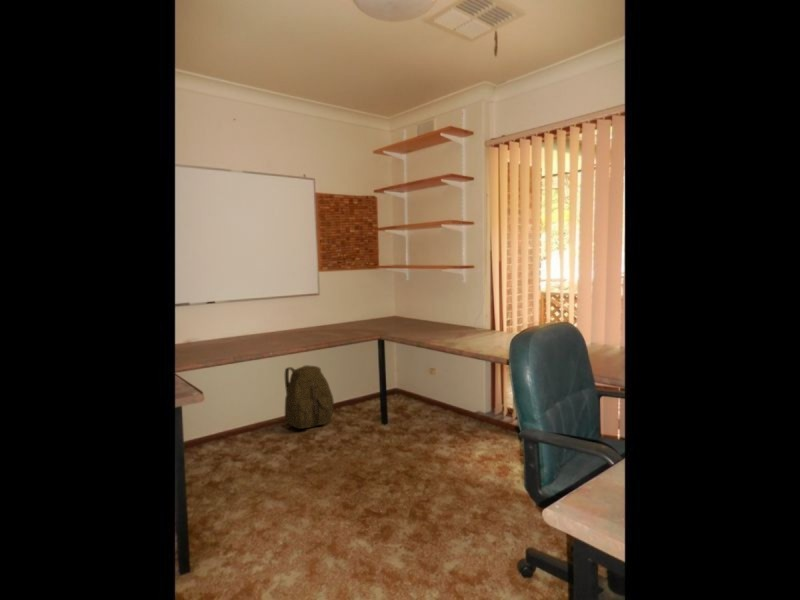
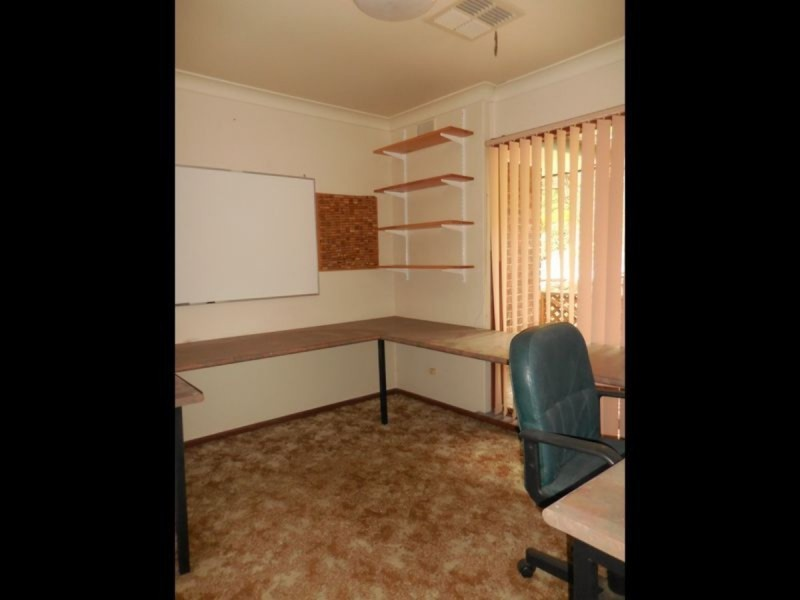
- backpack (305, 394)
